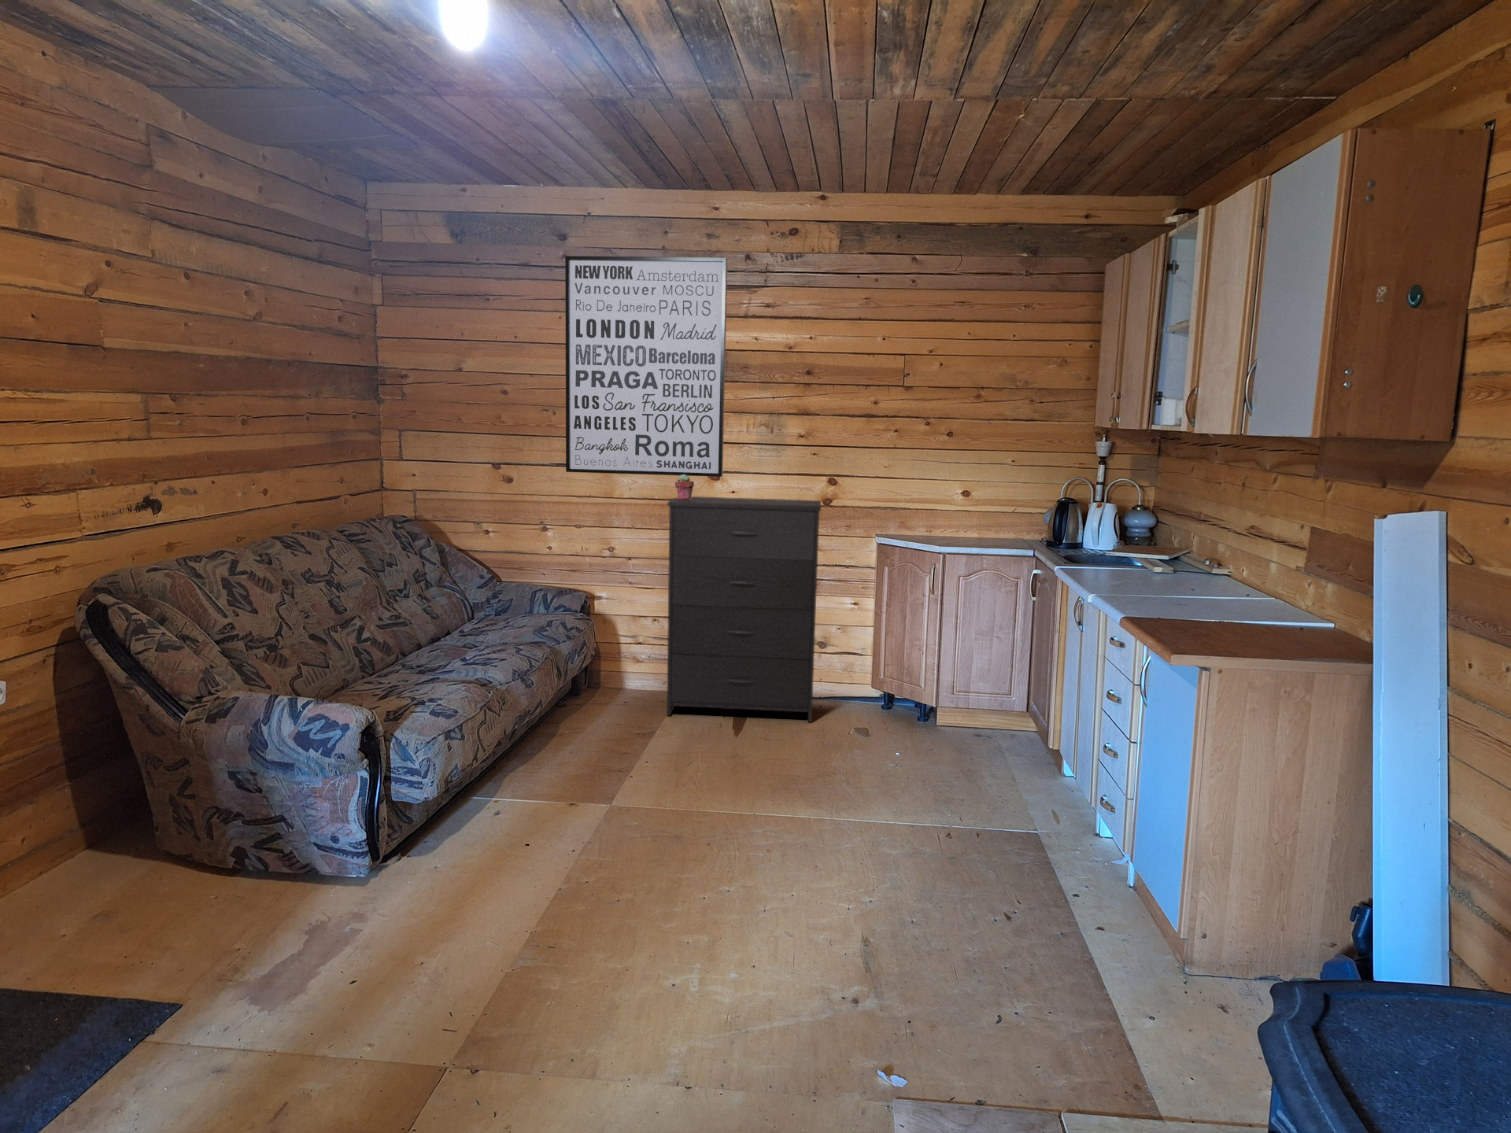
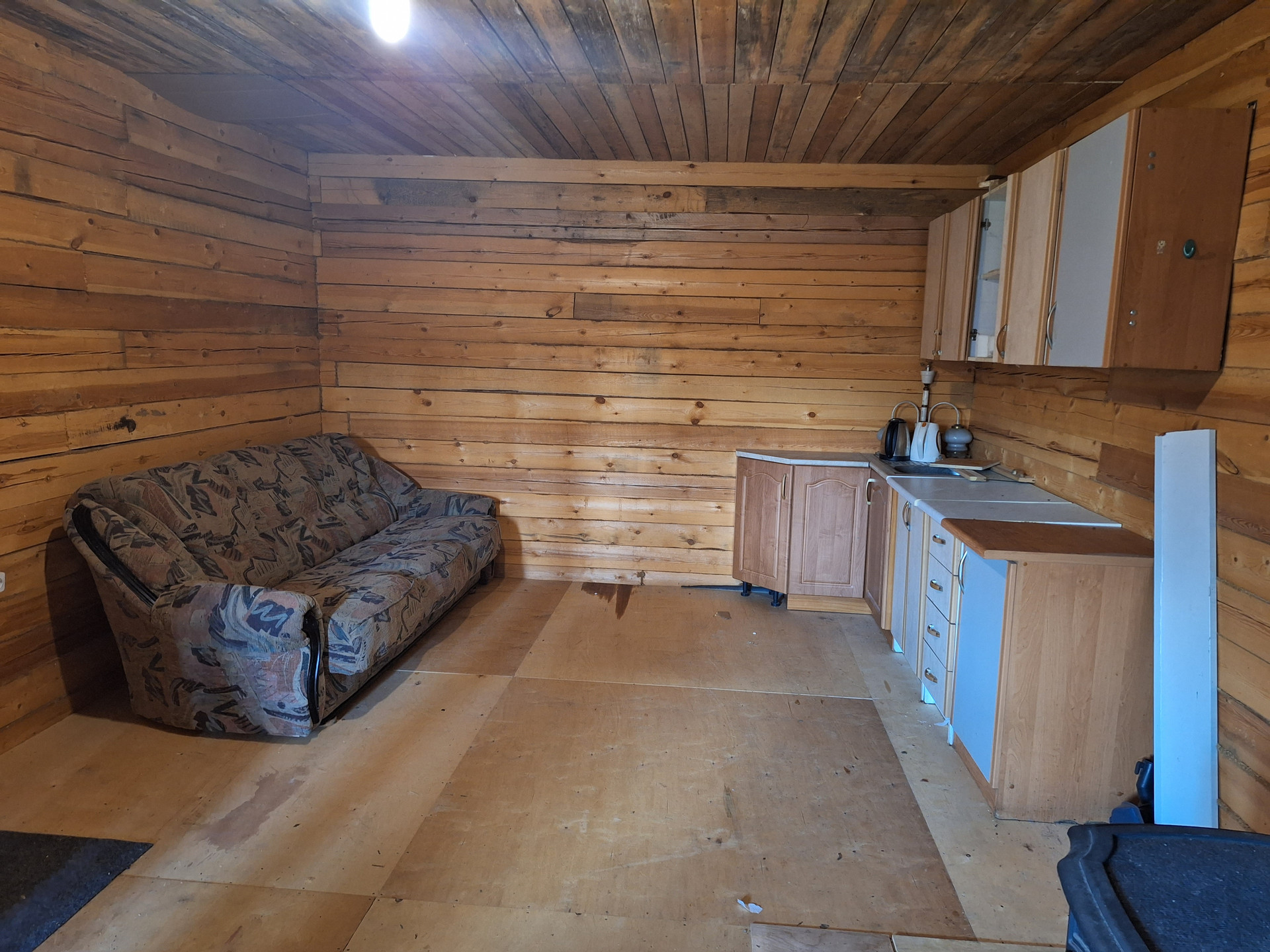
- wall art (645, 368)
- dresser (745, 606)
- potted succulent (684, 486)
